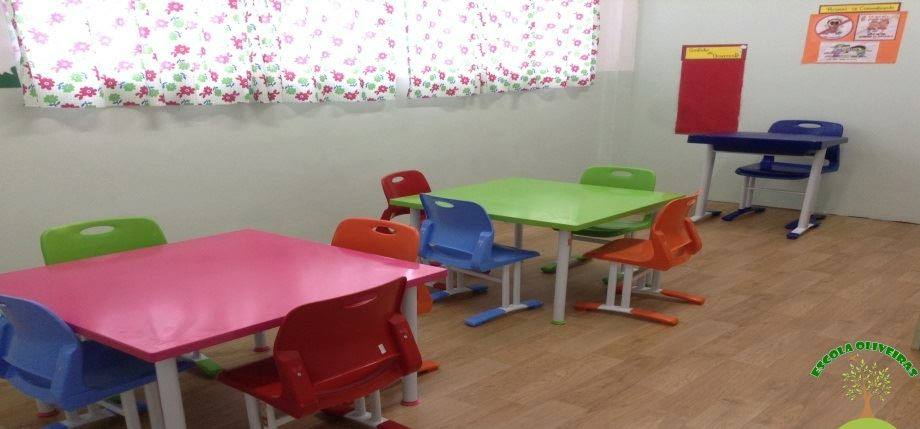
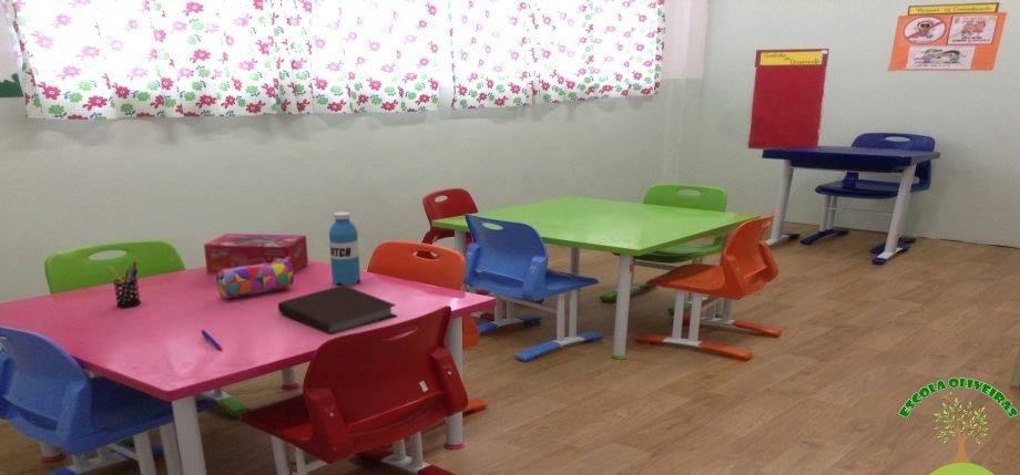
+ pencil case (256, 278)
+ tissue box (257, 254)
+ pen holder (128, 282)
+ water bottle (344, 247)
+ pen (212, 340)
+ notebook (337, 309)
